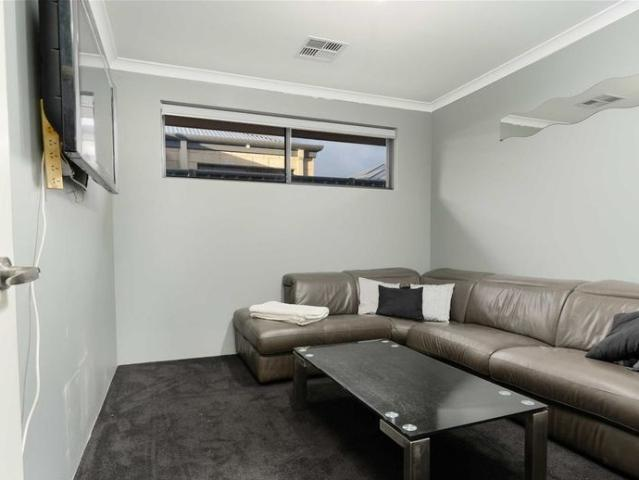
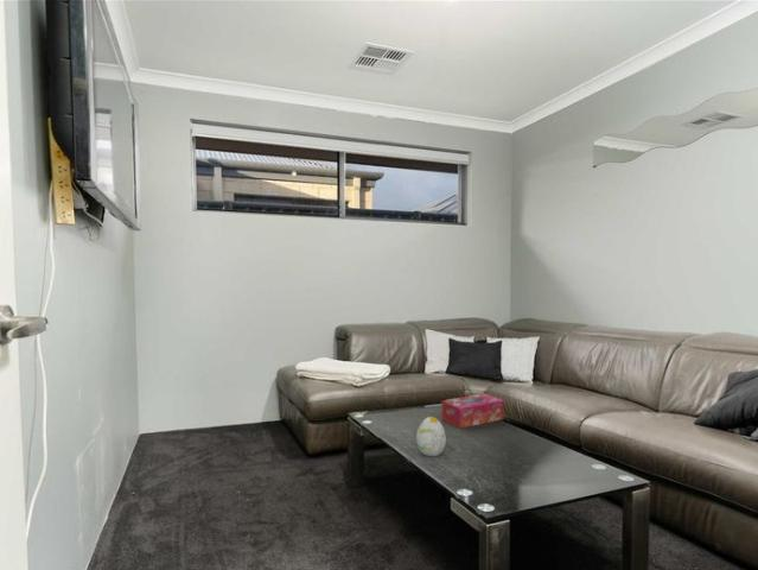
+ tissue box (472, 410)
+ decorative egg (431, 435)
